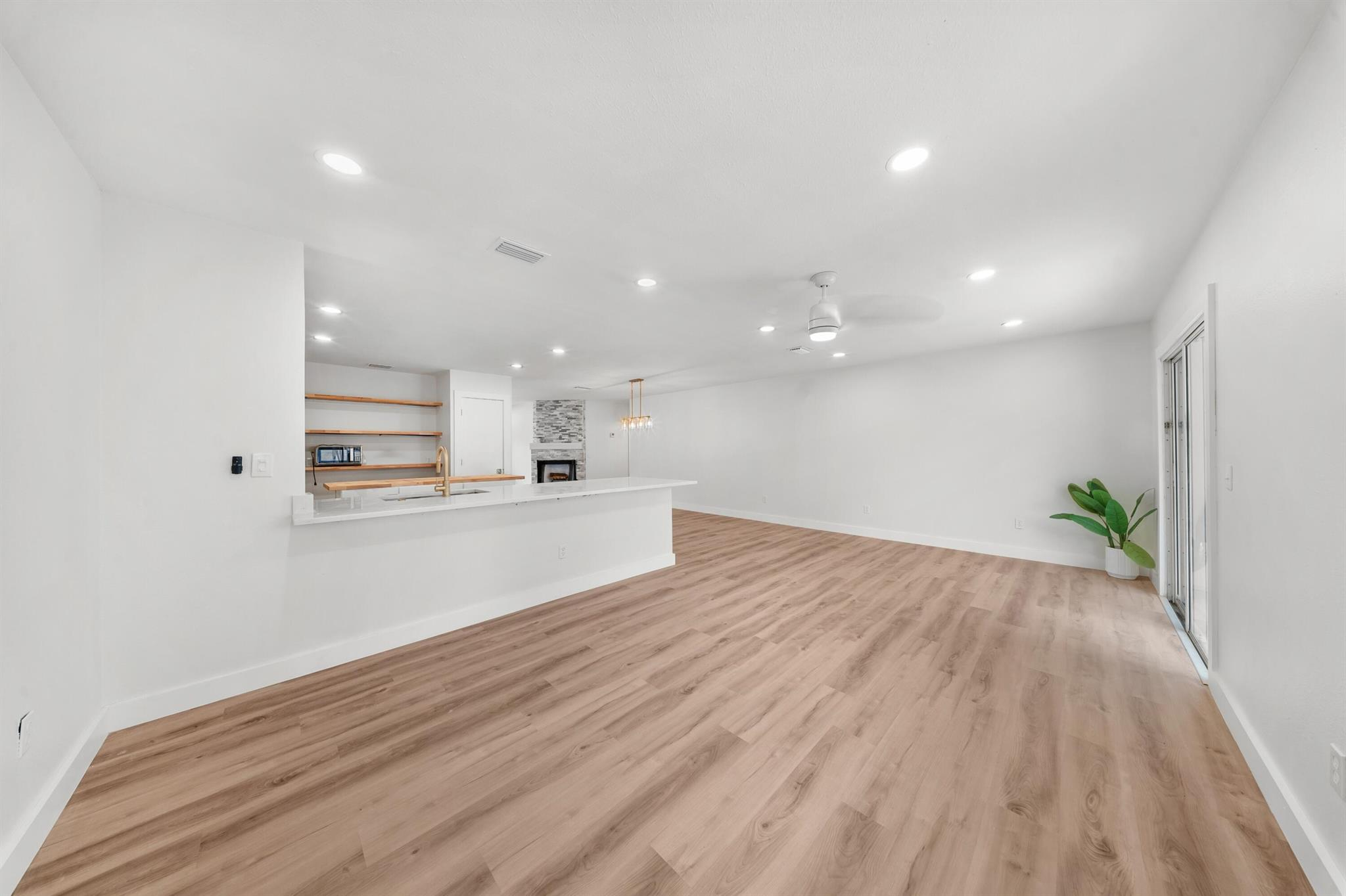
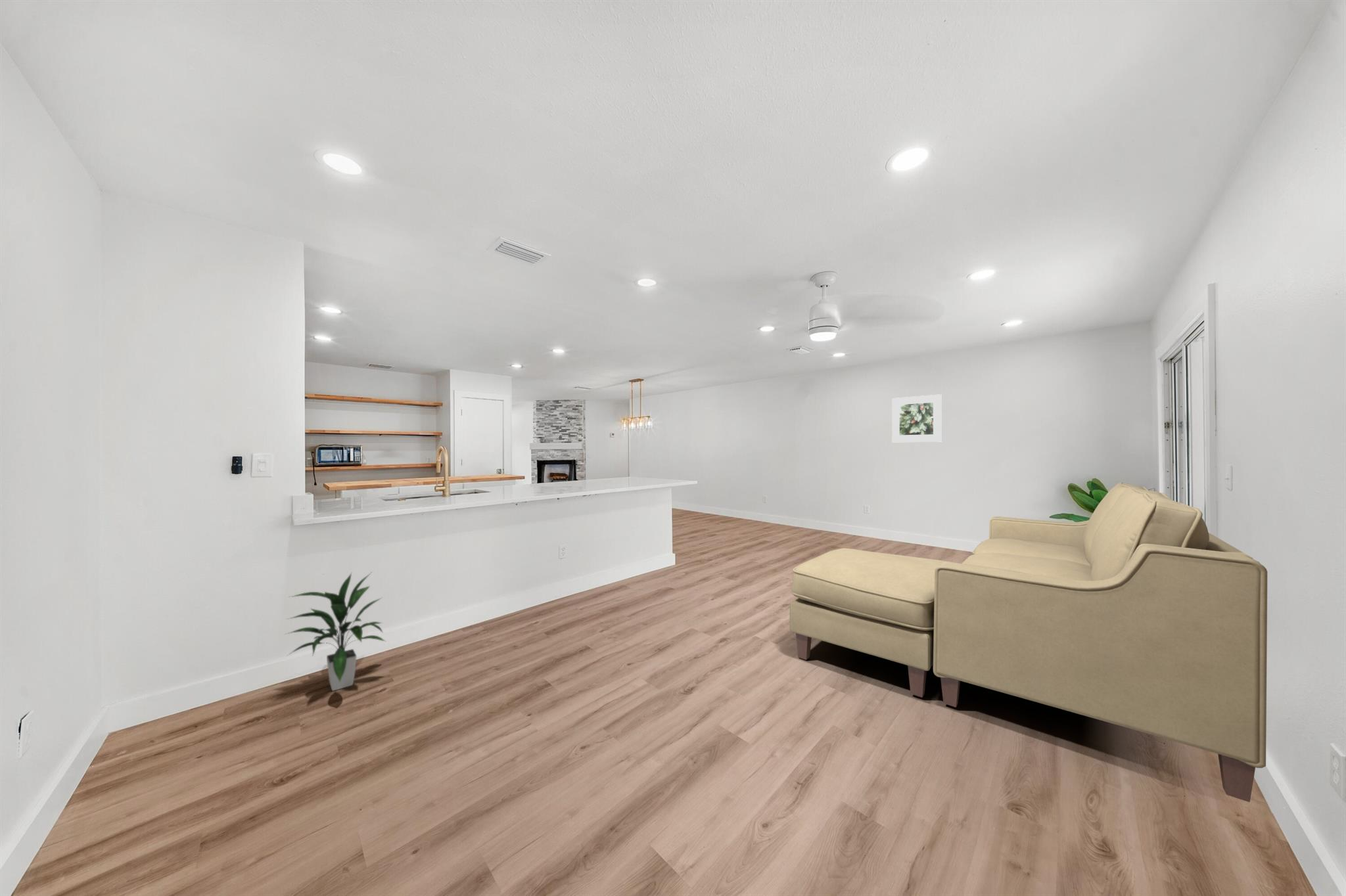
+ indoor plant (339, 631)
+ sofa (988, 560)
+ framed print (916, 419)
